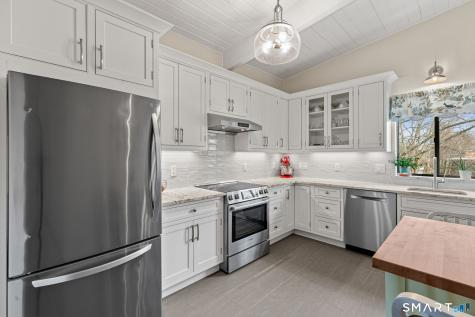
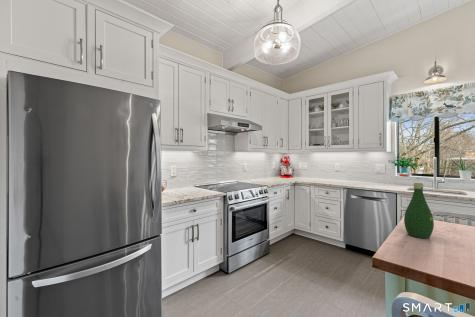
+ bottle (418, 209)
